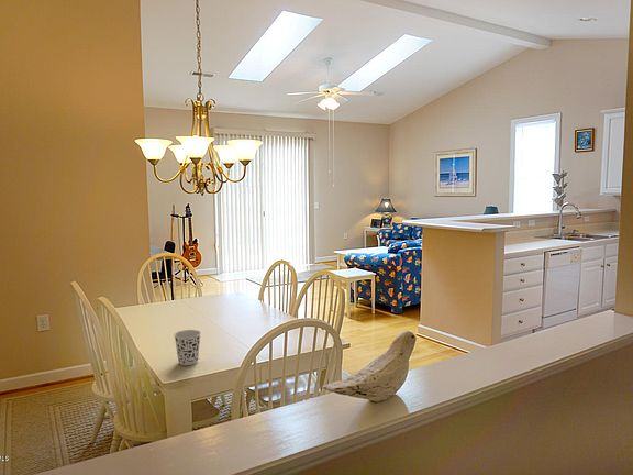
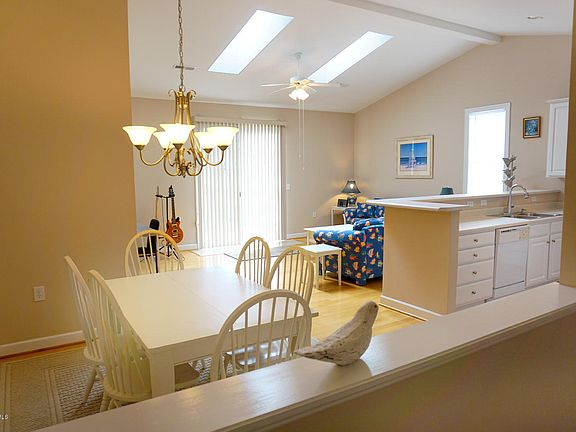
- cup (188, 347)
